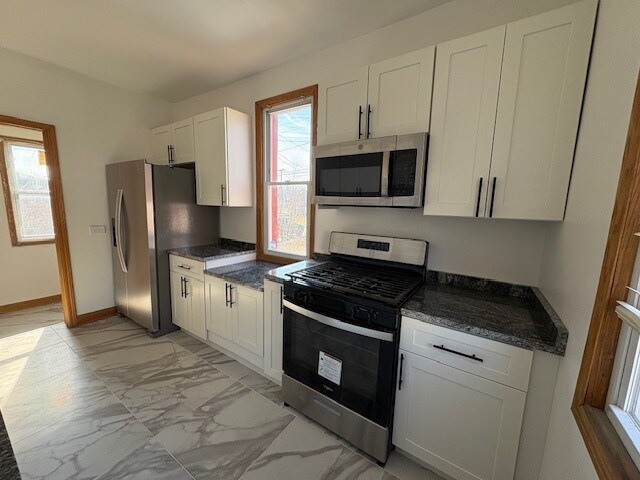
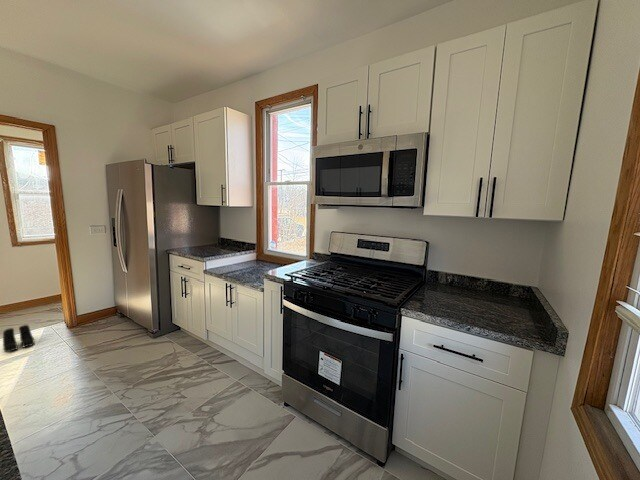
+ boots (20, 336)
